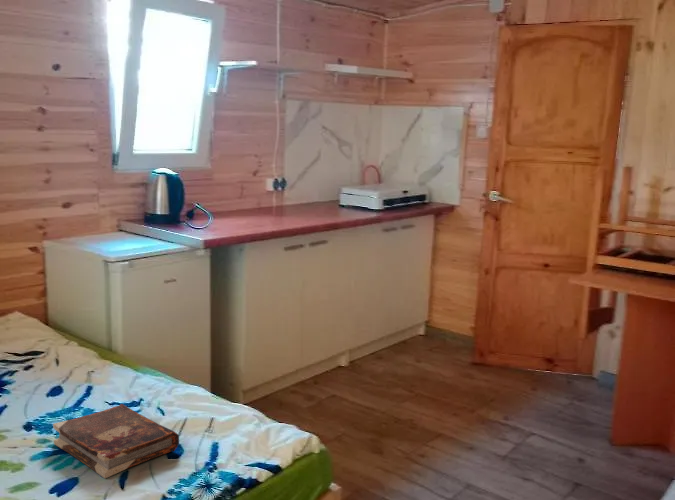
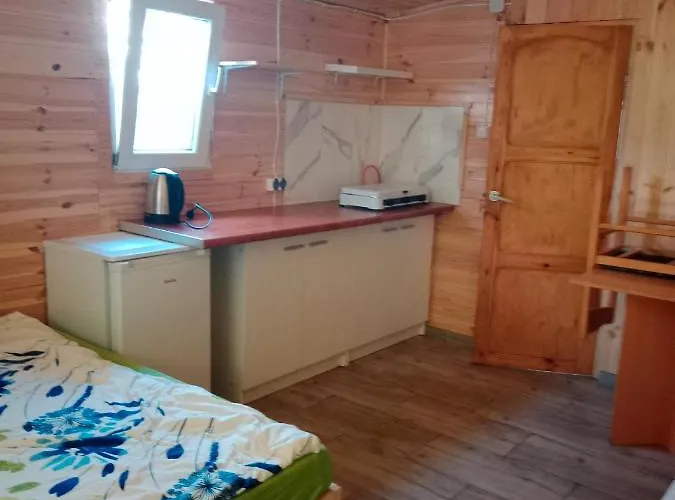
- book (116, 436)
